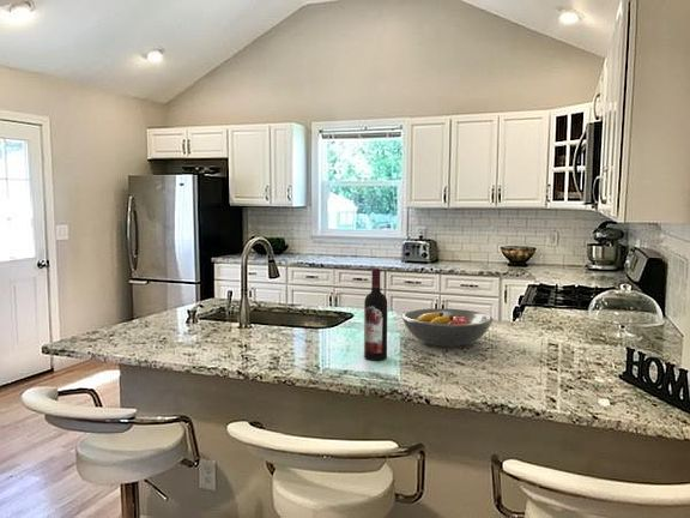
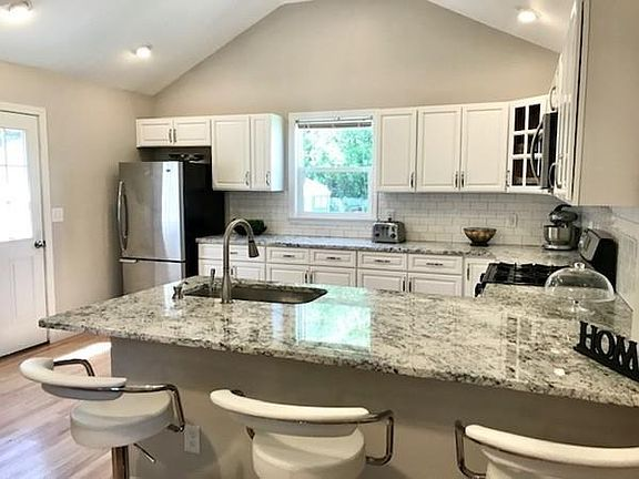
- fruit bowl (446, 325)
- wine bottle (375, 313)
